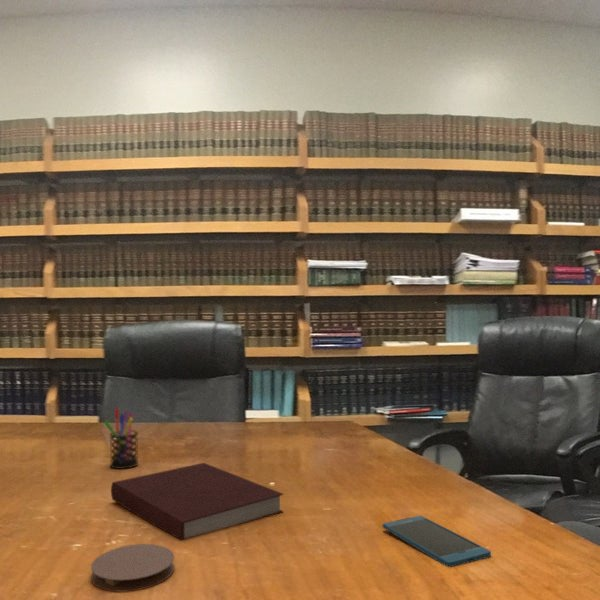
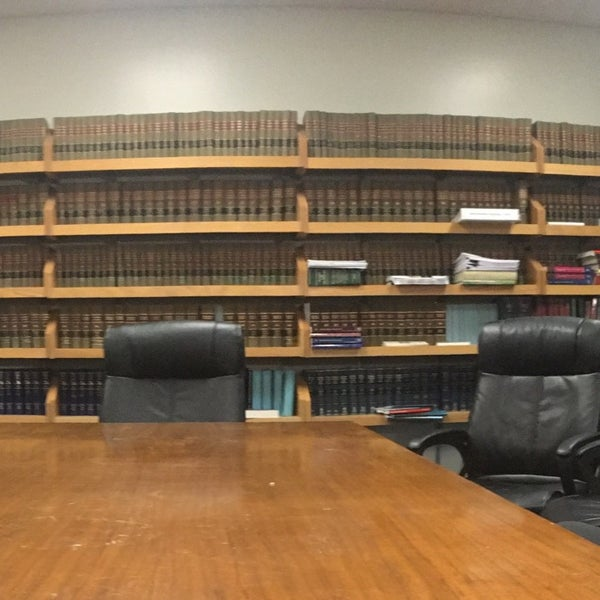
- pen holder (120, 437)
- notebook (194, 496)
- coaster (133, 566)
- smartphone (433, 538)
